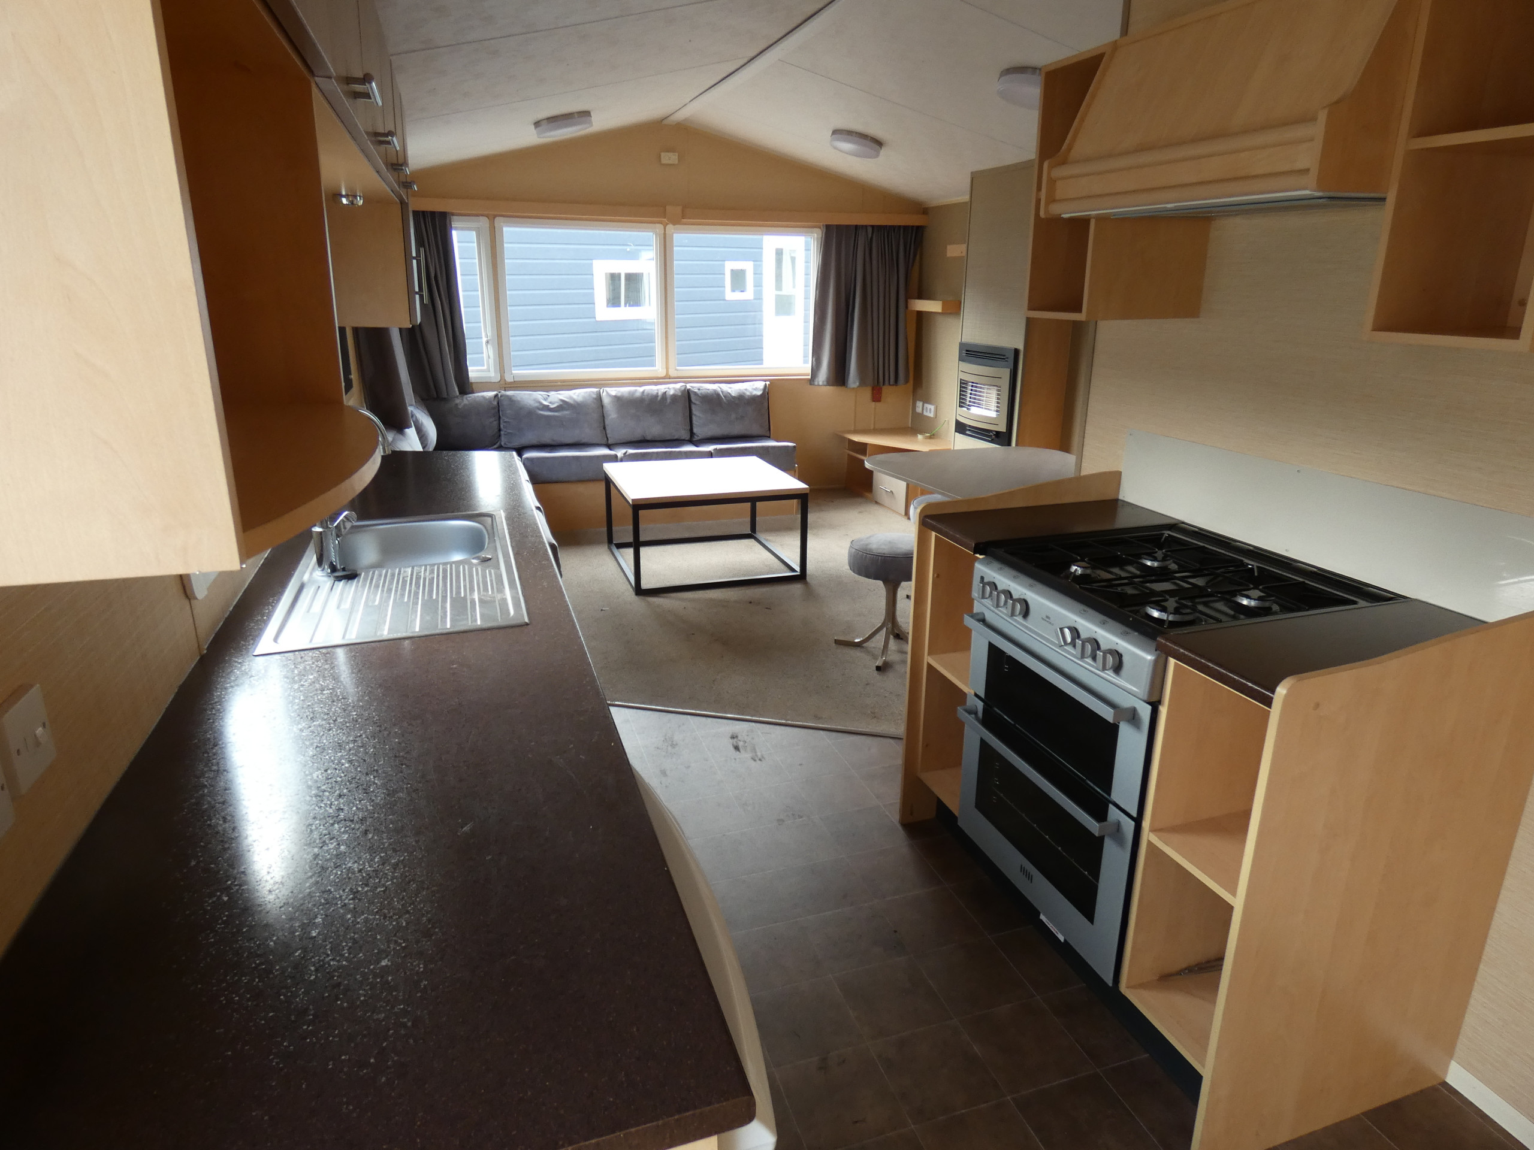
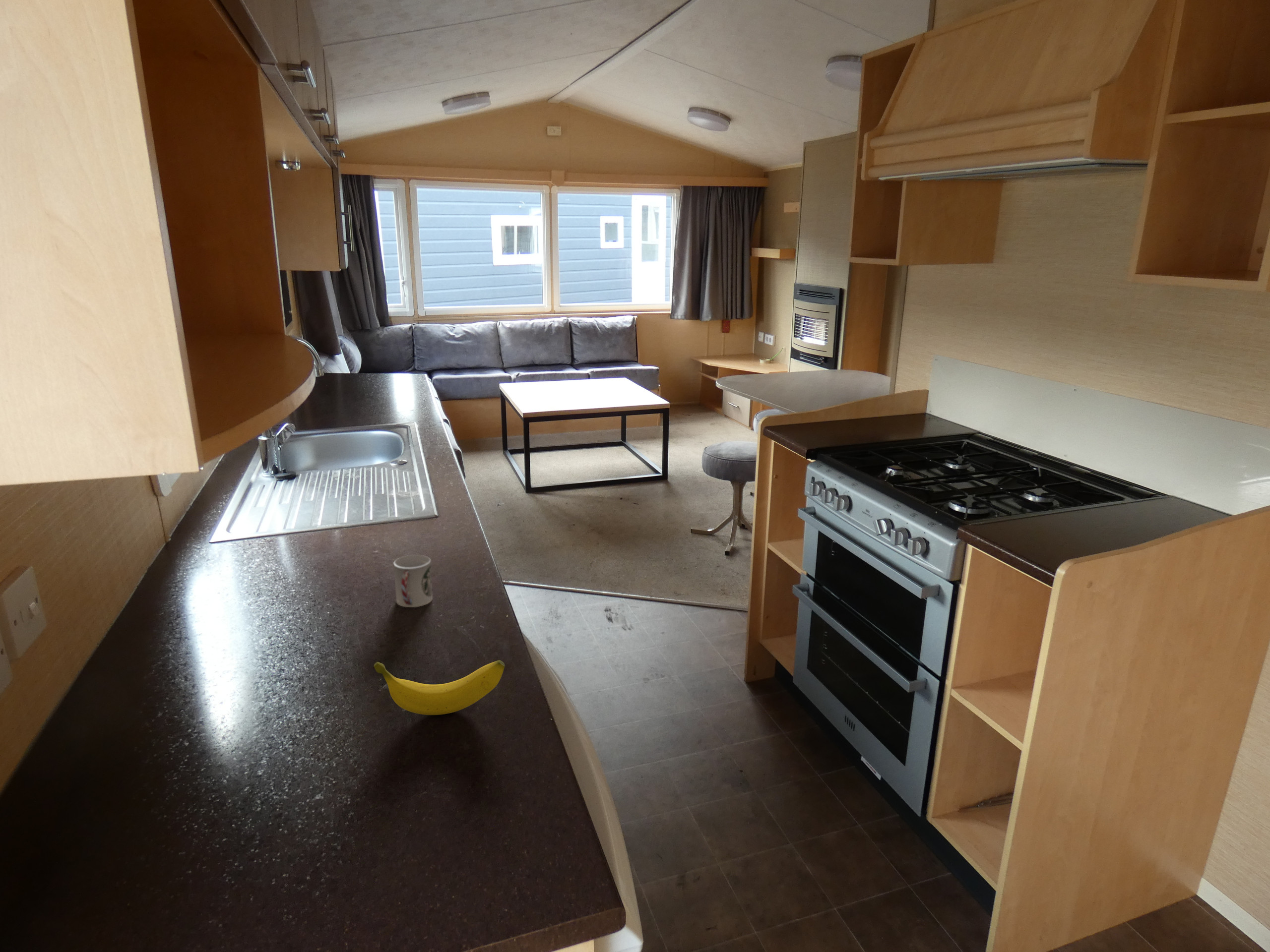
+ banana (442, 684)
+ cup (411, 584)
